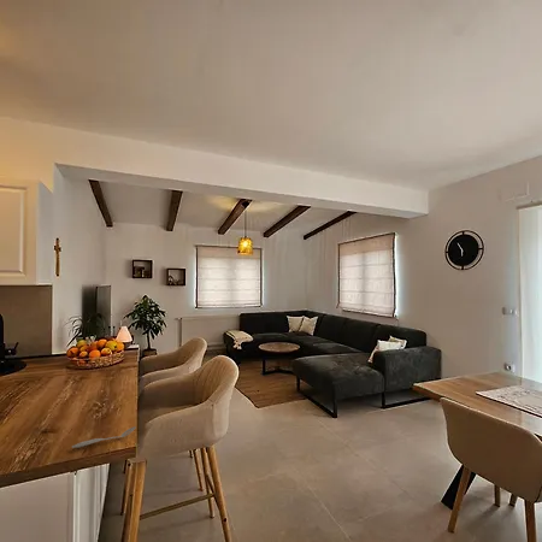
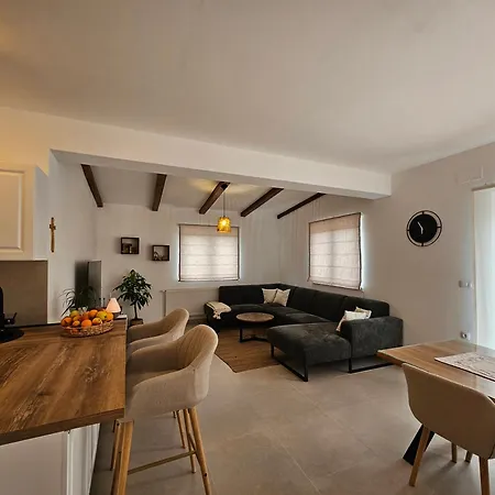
- spoon (105, 438)
